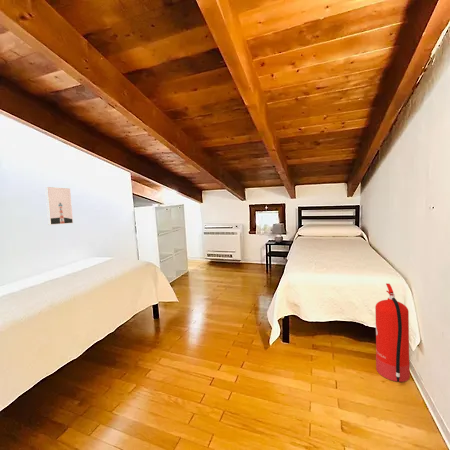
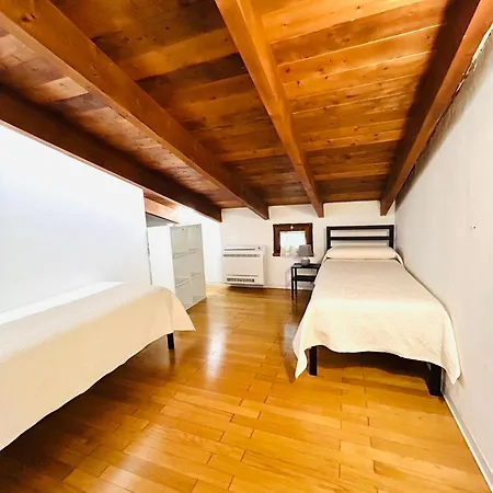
- fire extinguisher (393, 334)
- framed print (59, 206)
